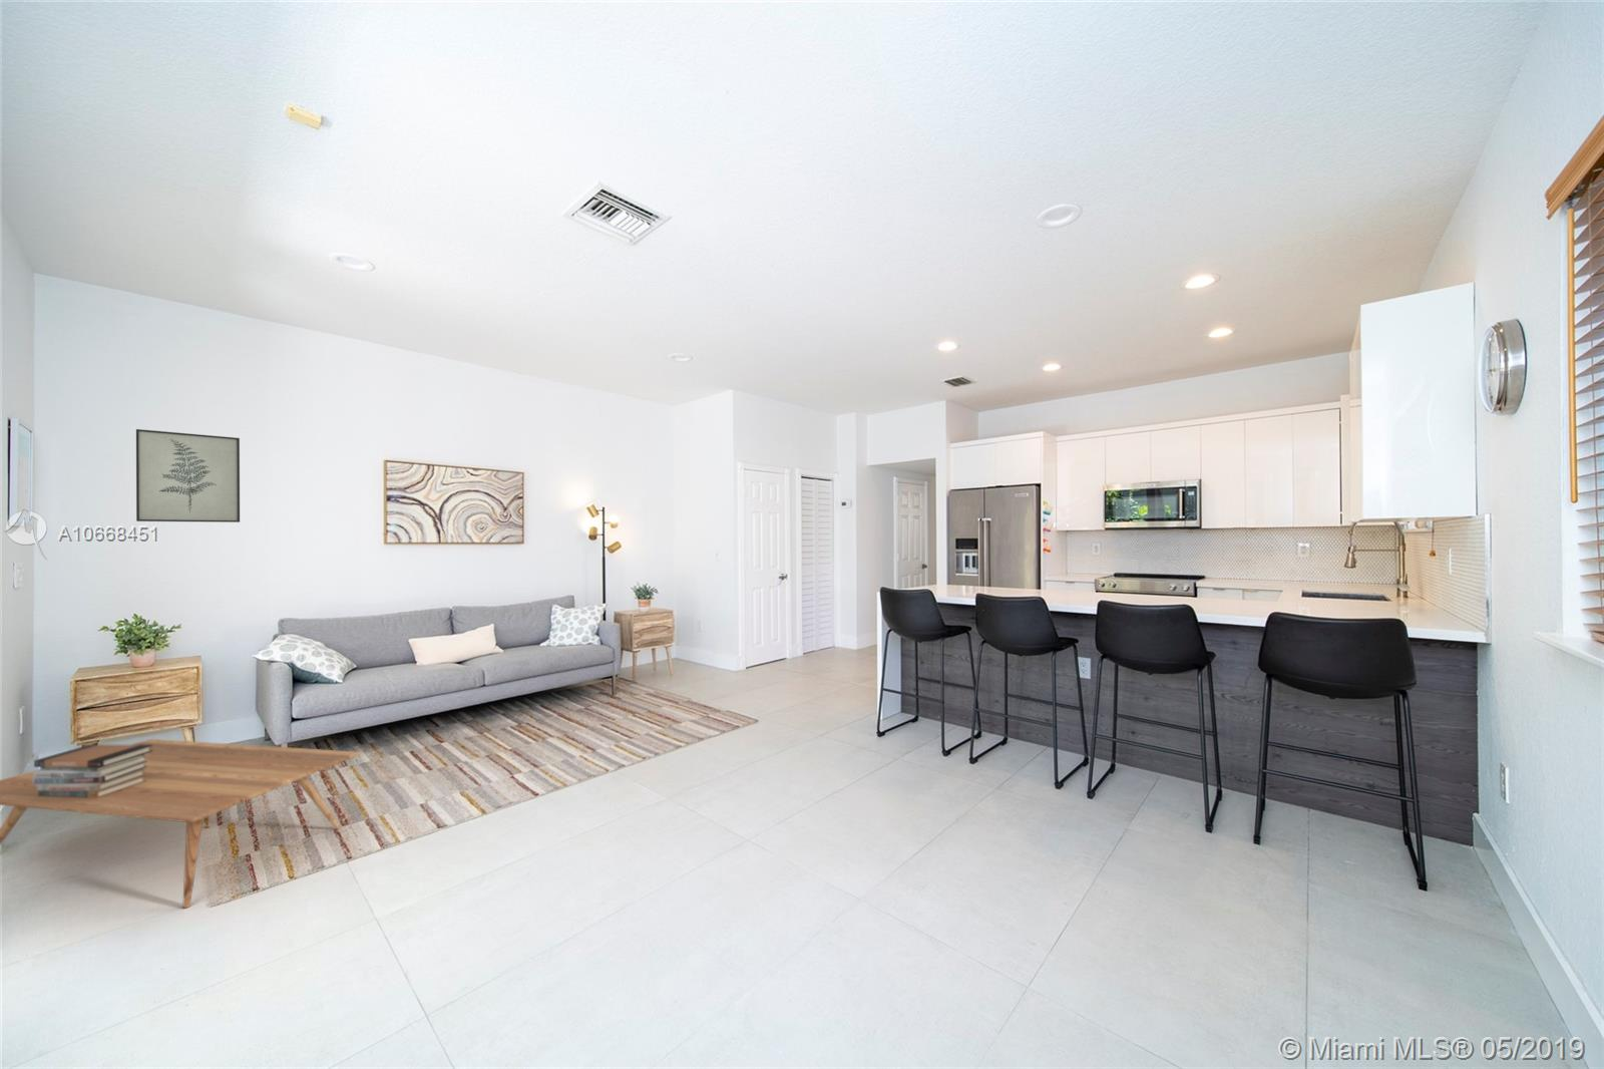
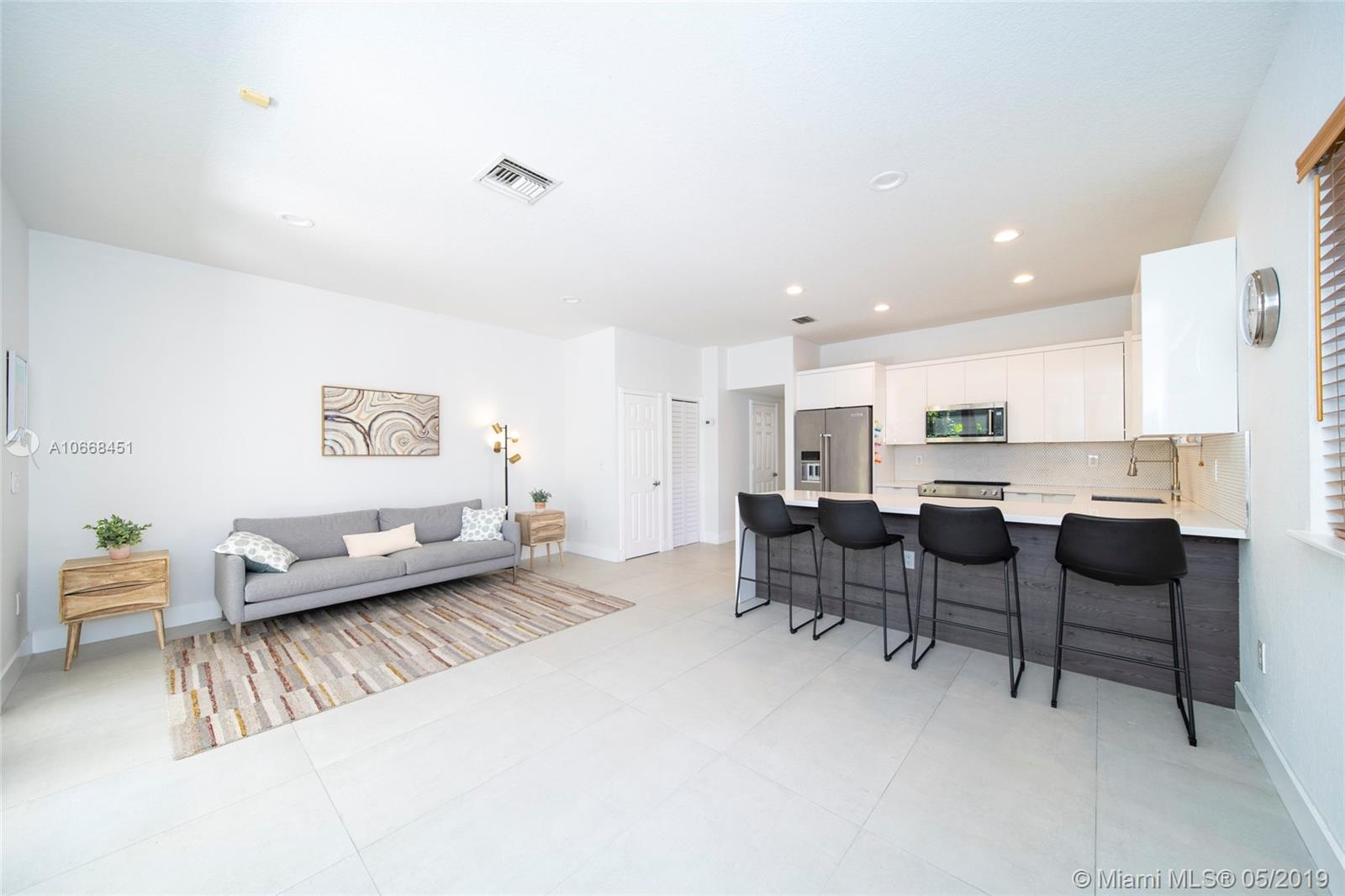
- wall art (190, 477)
- book stack (93, 770)
- coffee table (168, 811)
